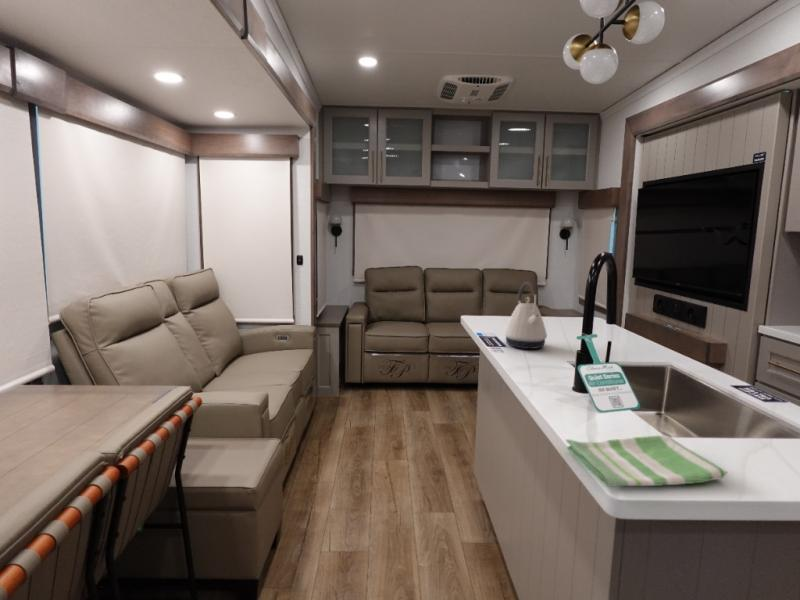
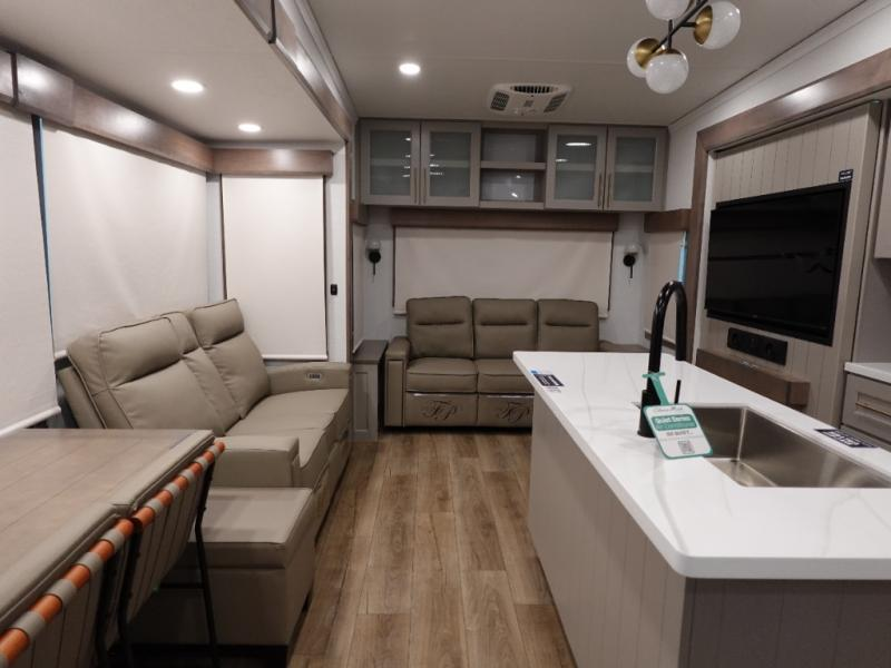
- kettle (527, 314)
- dish towel (641, 458)
